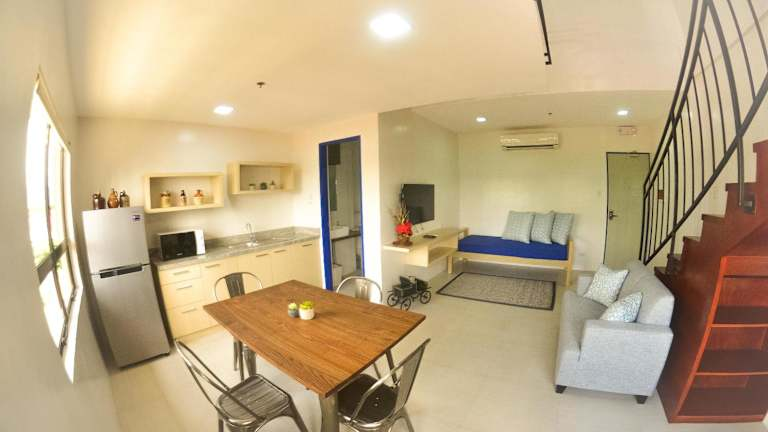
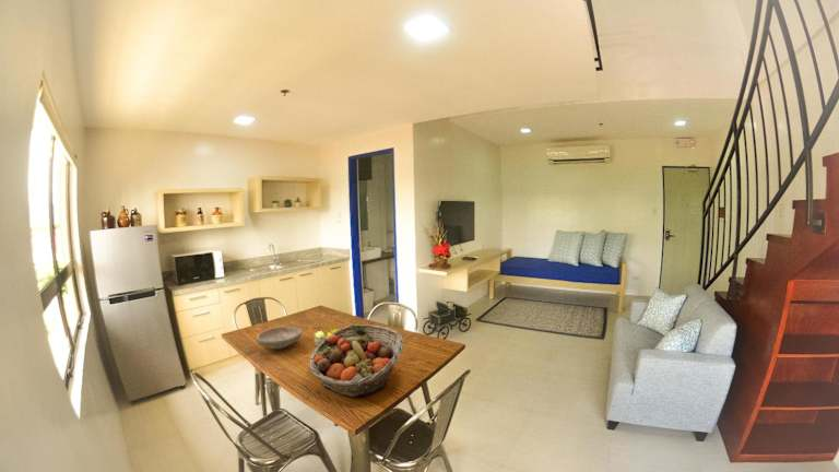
+ fruit basket (356, 357)
+ bowl (280, 340)
